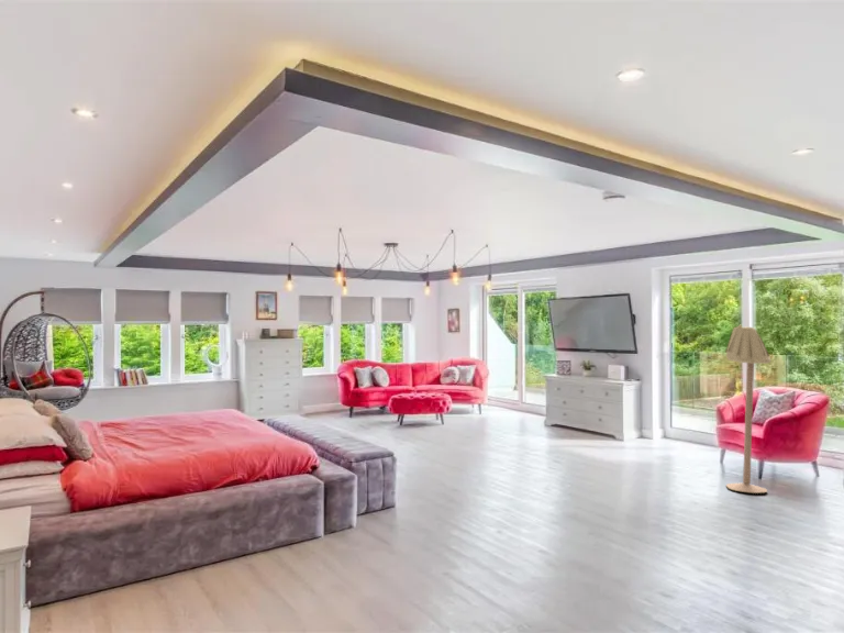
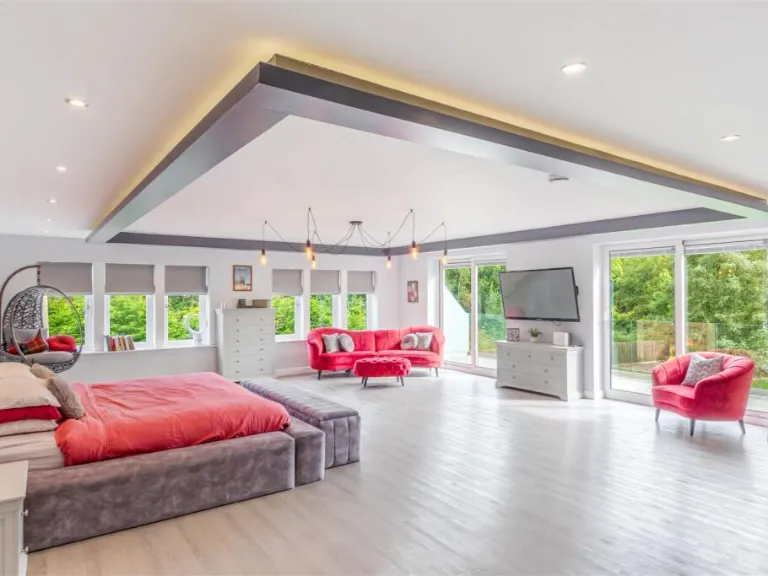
- floor lamp (748, 406)
